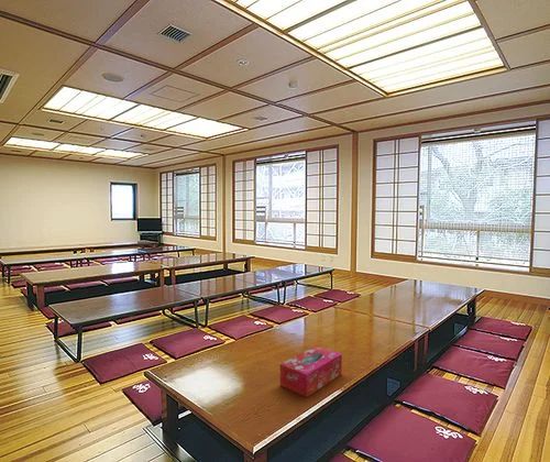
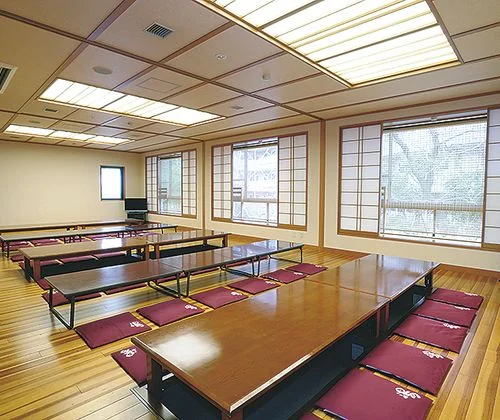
- tissue box (311, 369)
